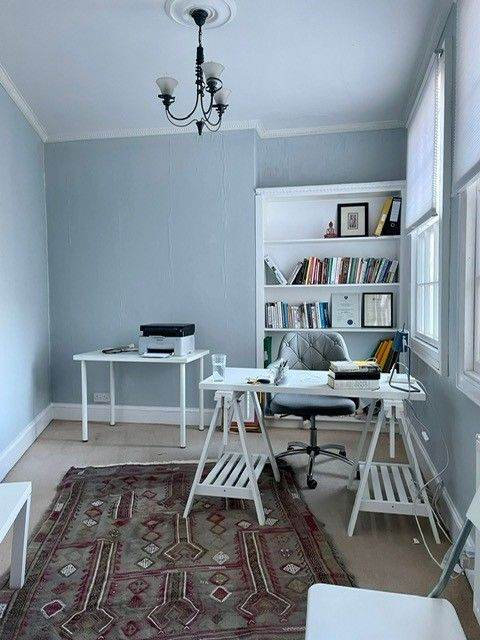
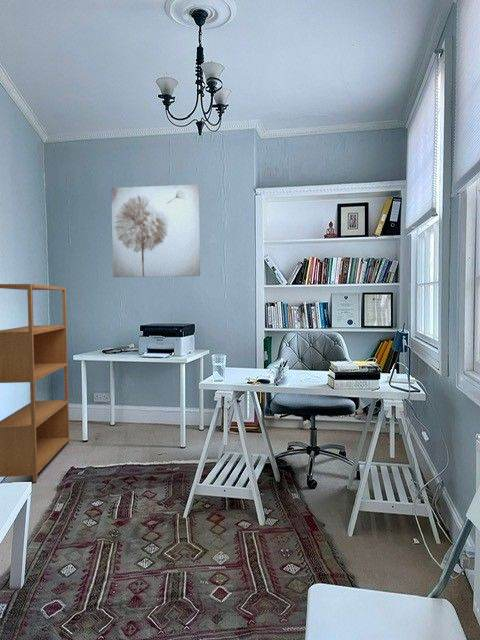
+ wall art (155, 231)
+ bookshelf (32, 374)
